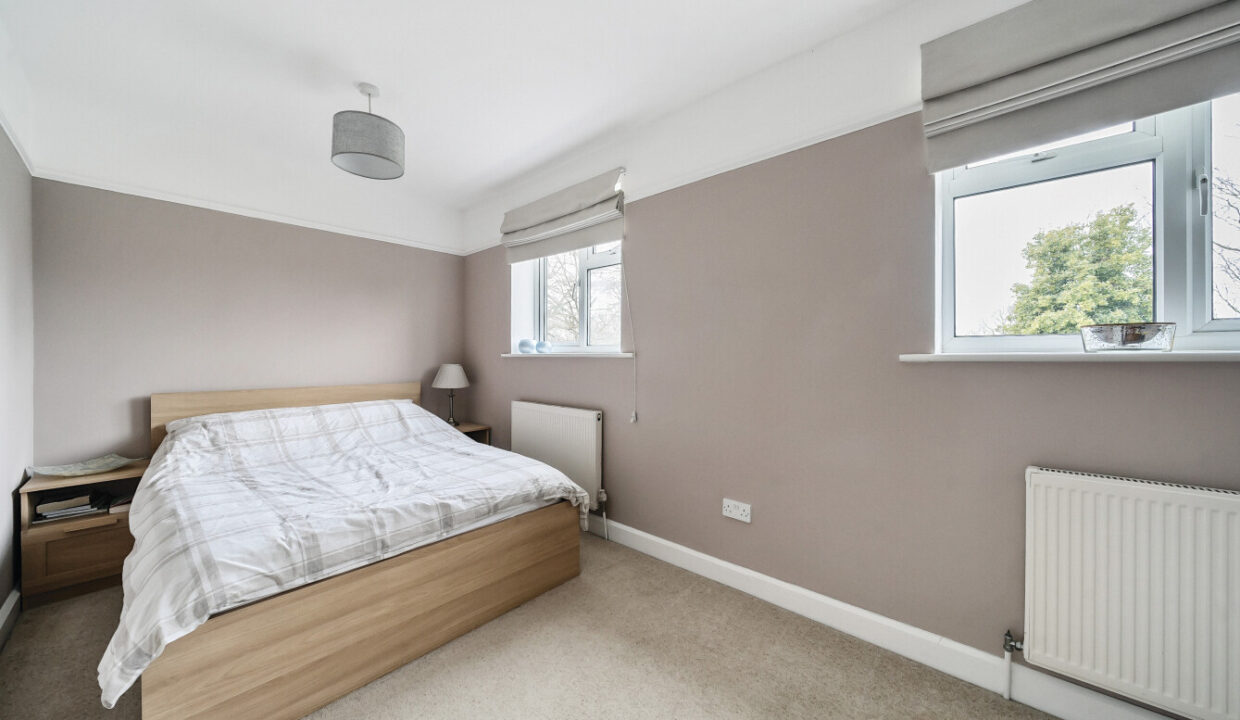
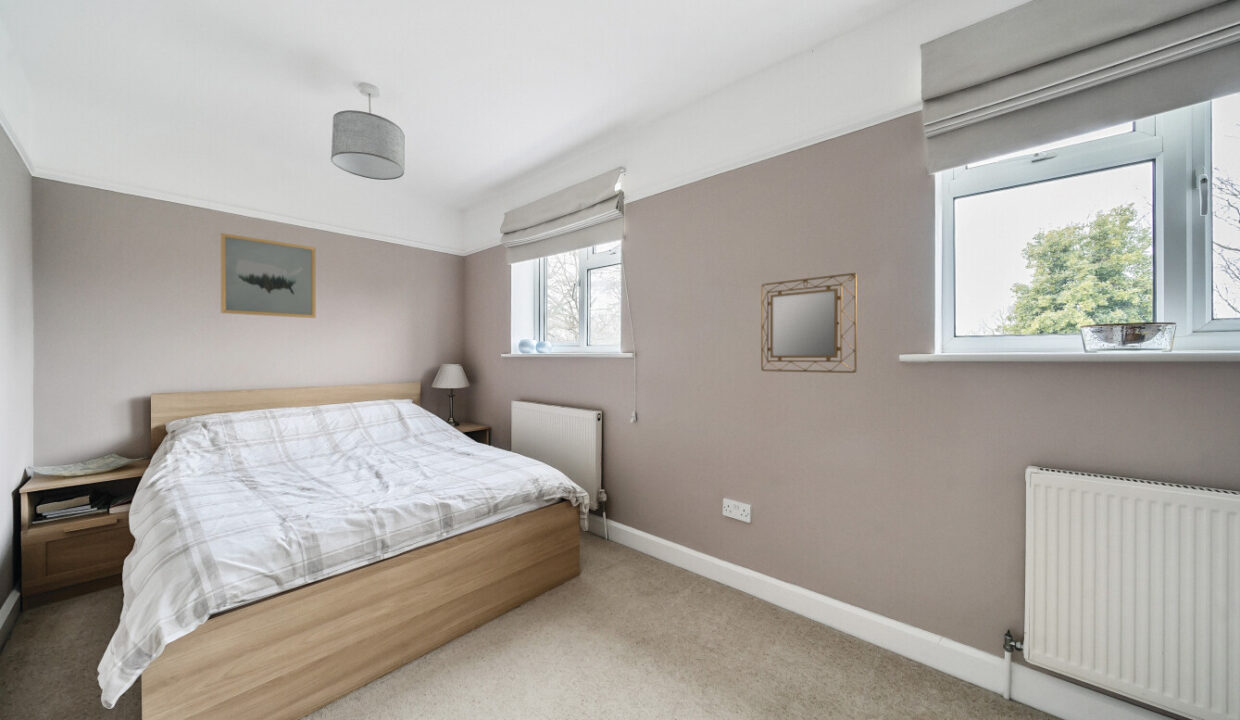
+ wall art (270, 278)
+ home mirror (804, 325)
